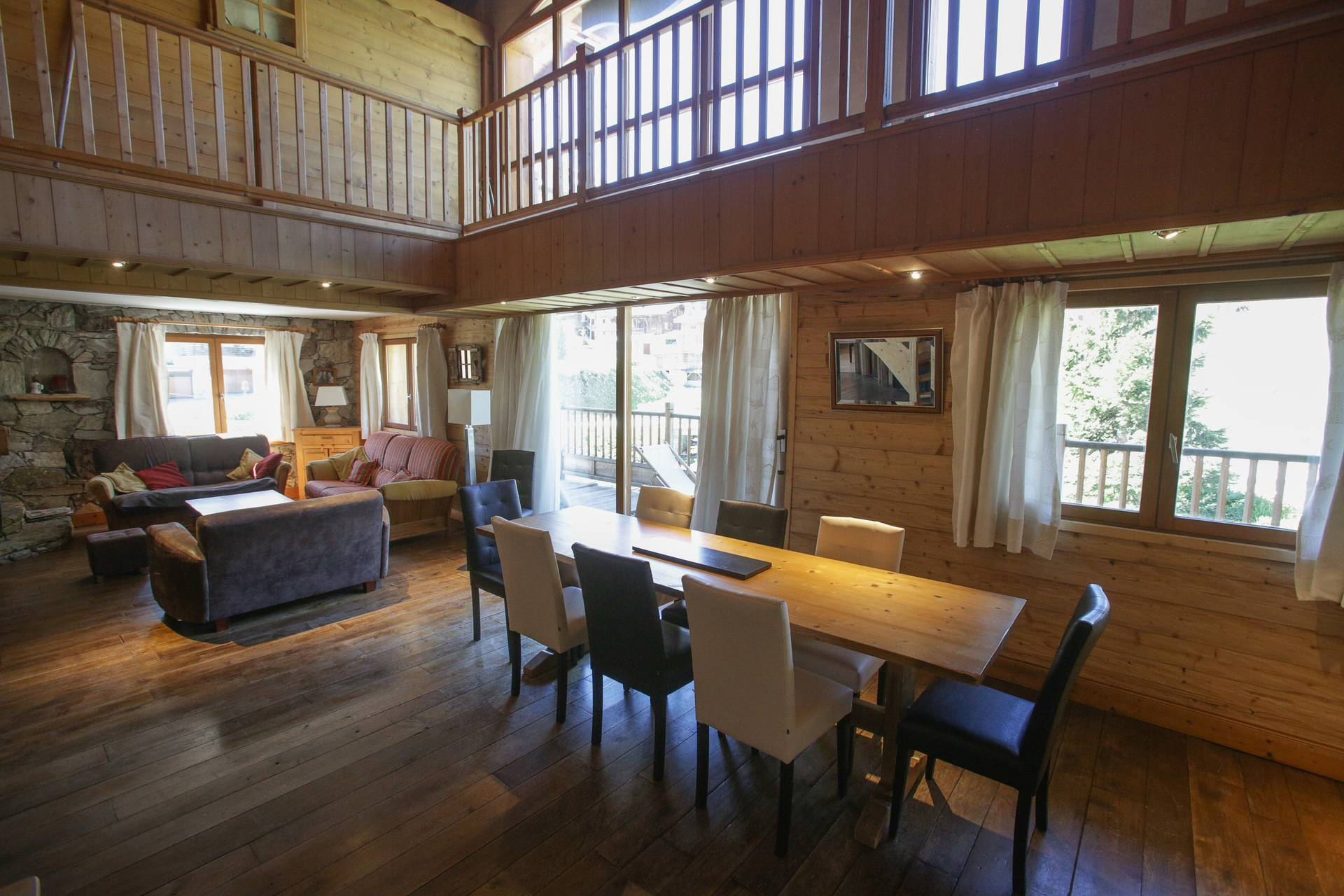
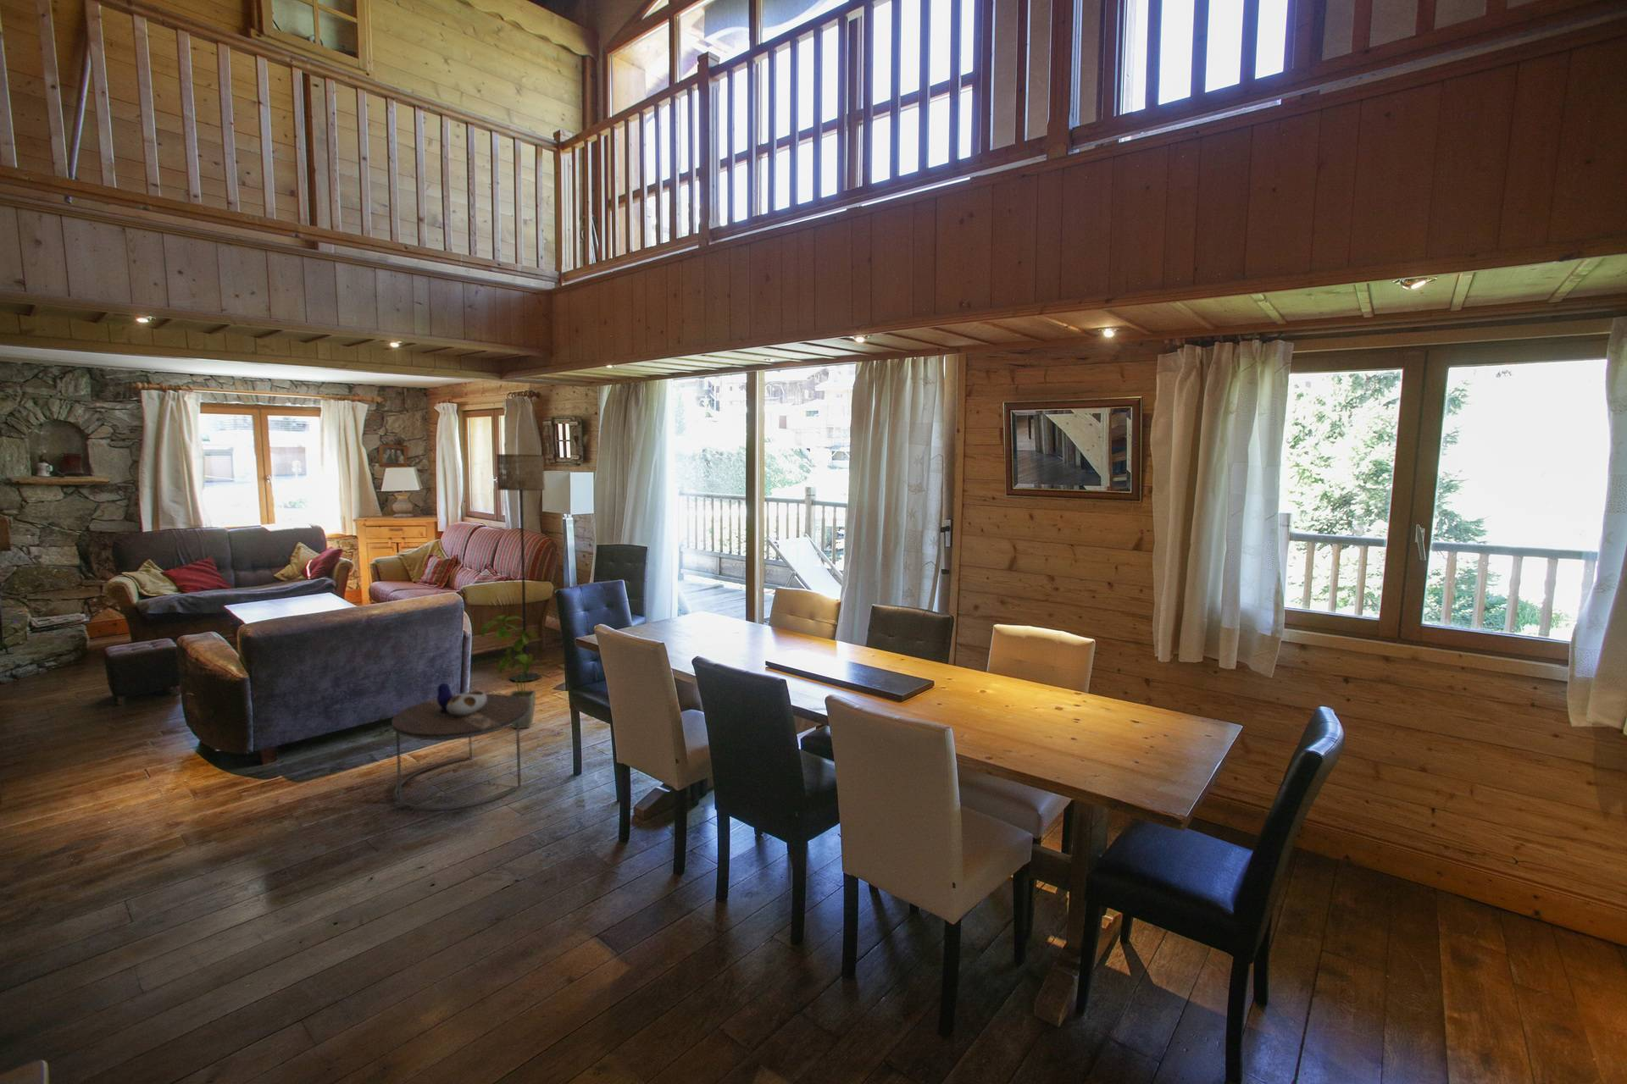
+ house plant (513, 673)
+ side table (462, 733)
+ floor lamp (523, 567)
